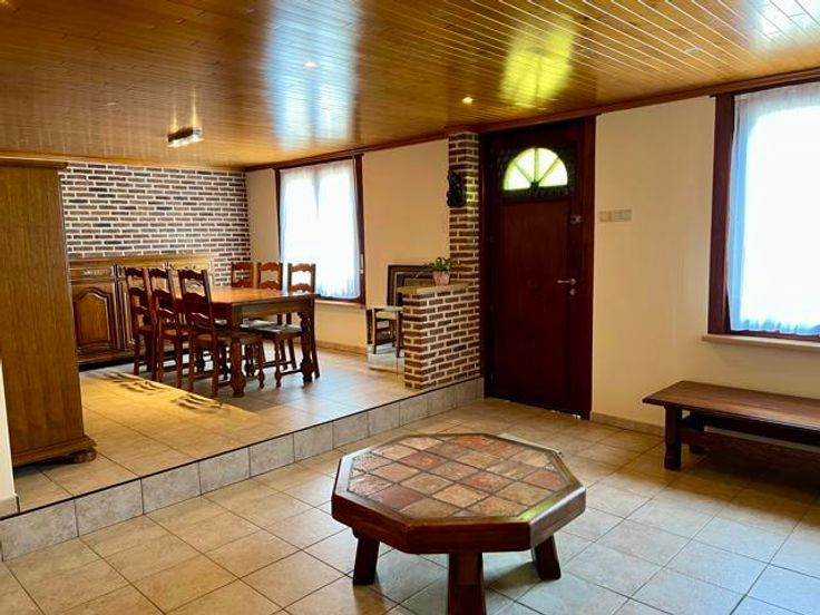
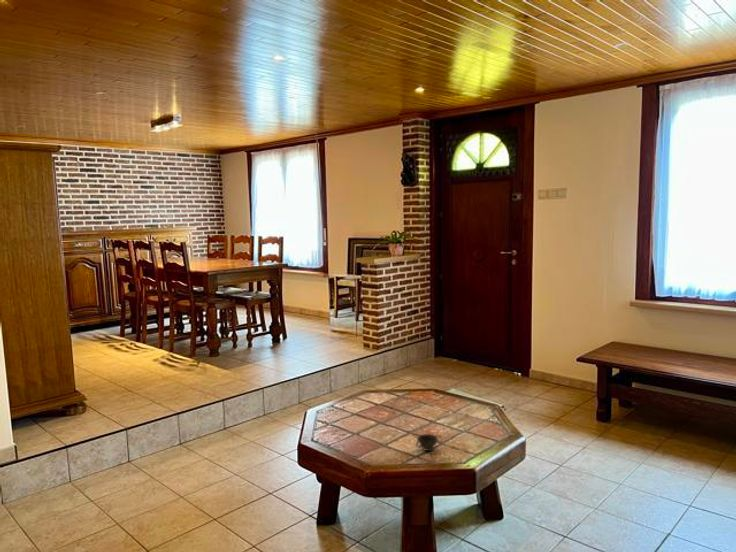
+ cup (426, 443)
